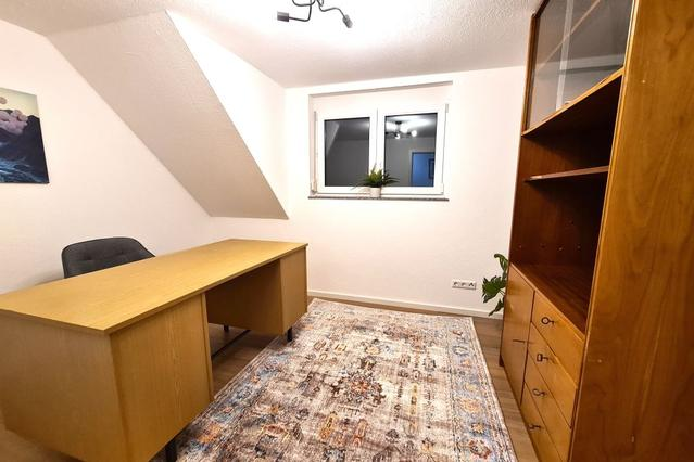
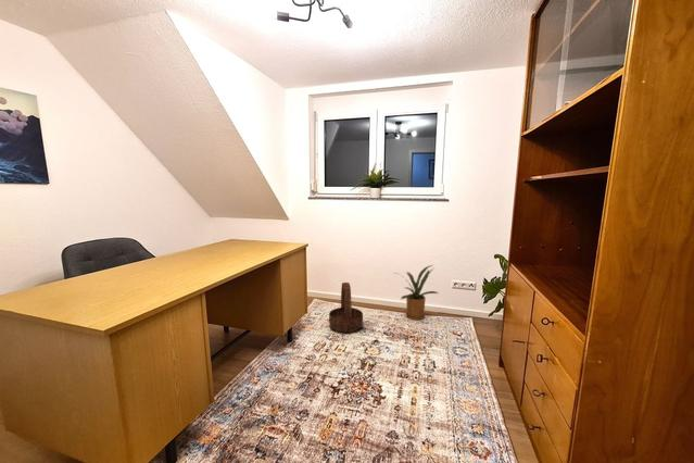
+ house plant (415, 290)
+ basket (345, 304)
